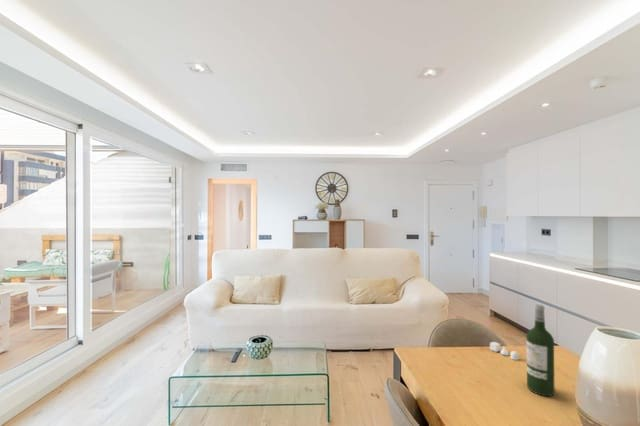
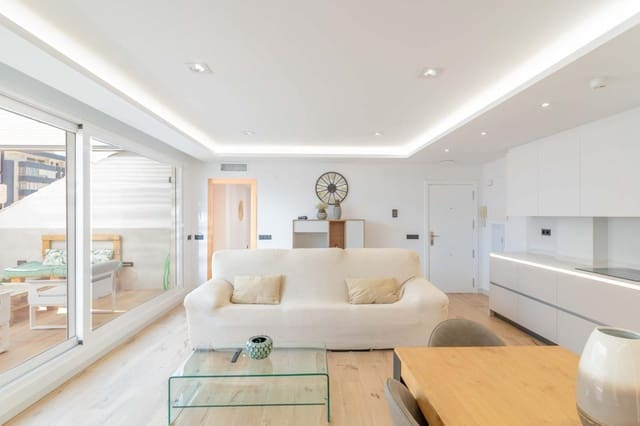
- salt and pepper shaker set (504, 350)
- wine bottle (540, 347)
